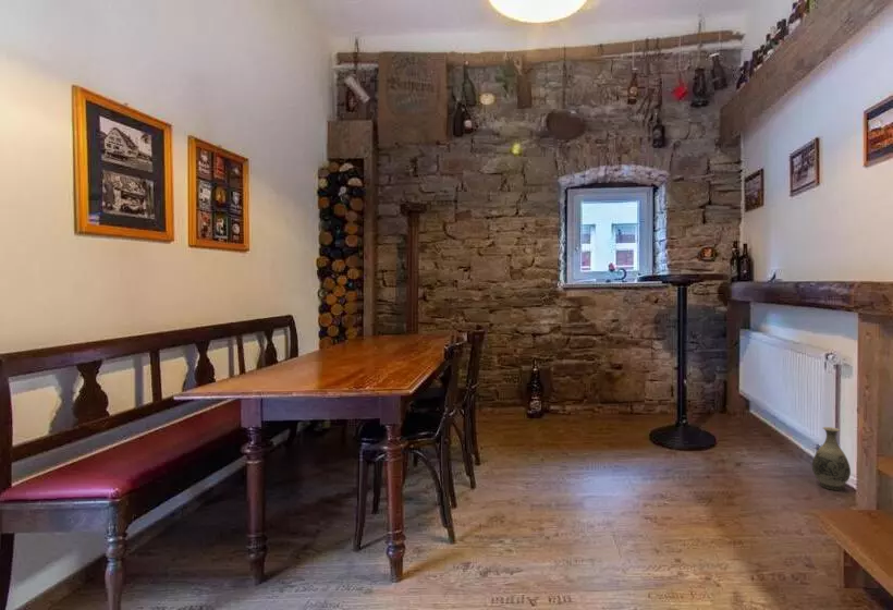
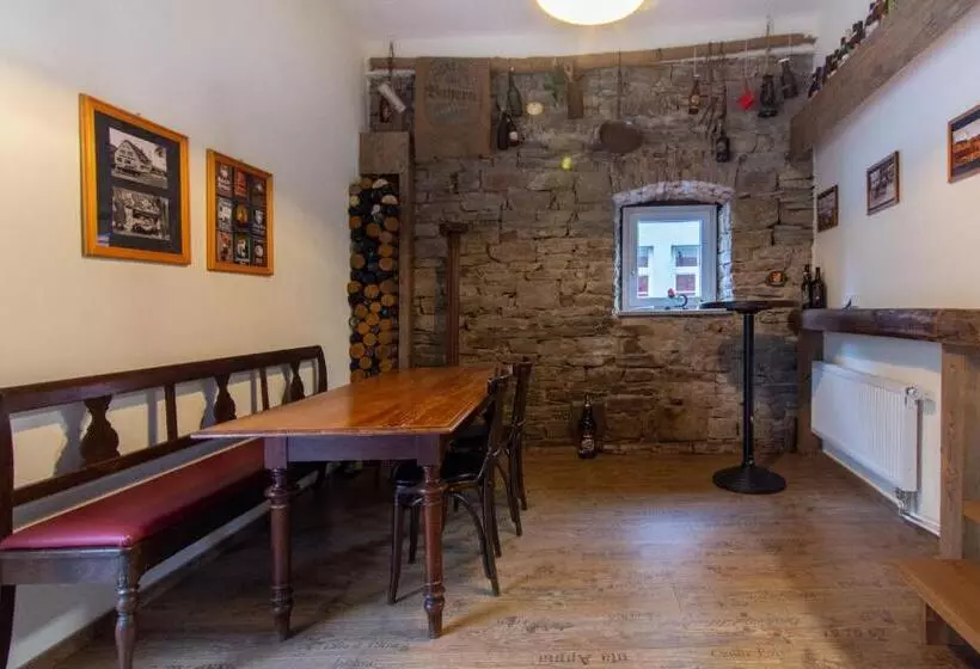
- vase (831, 457)
